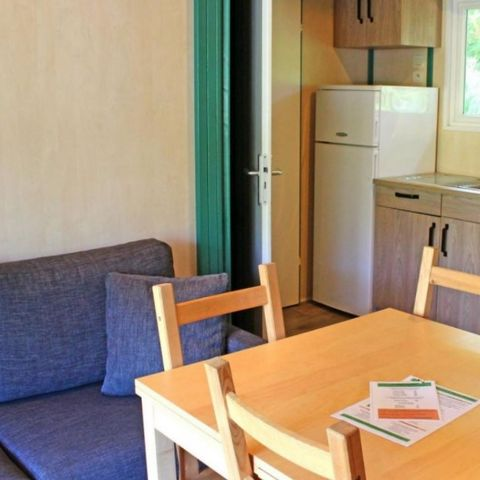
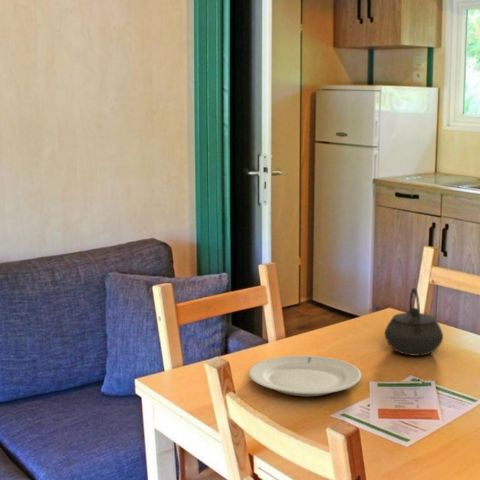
+ chinaware (304, 377)
+ kettle (413, 318)
